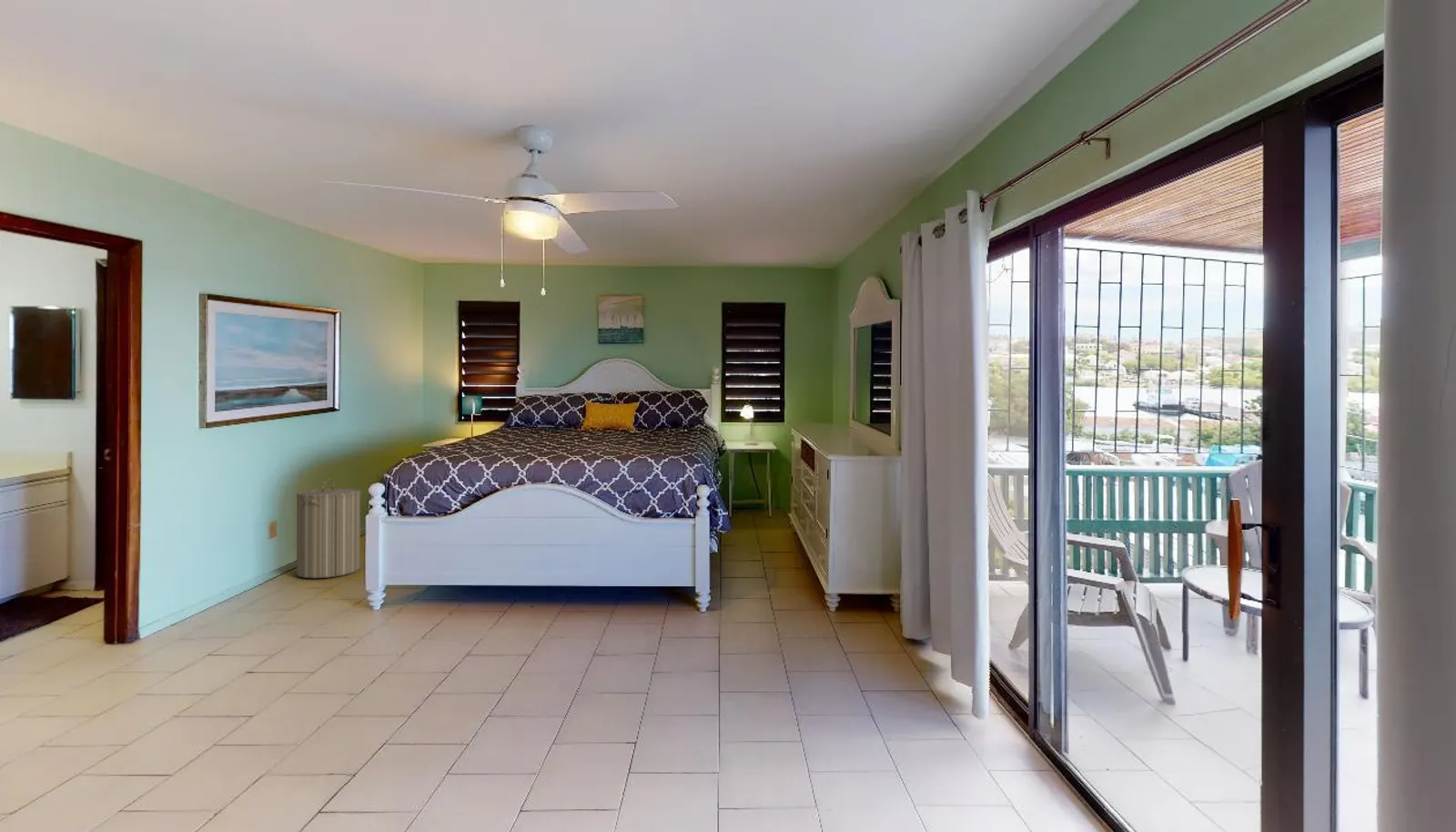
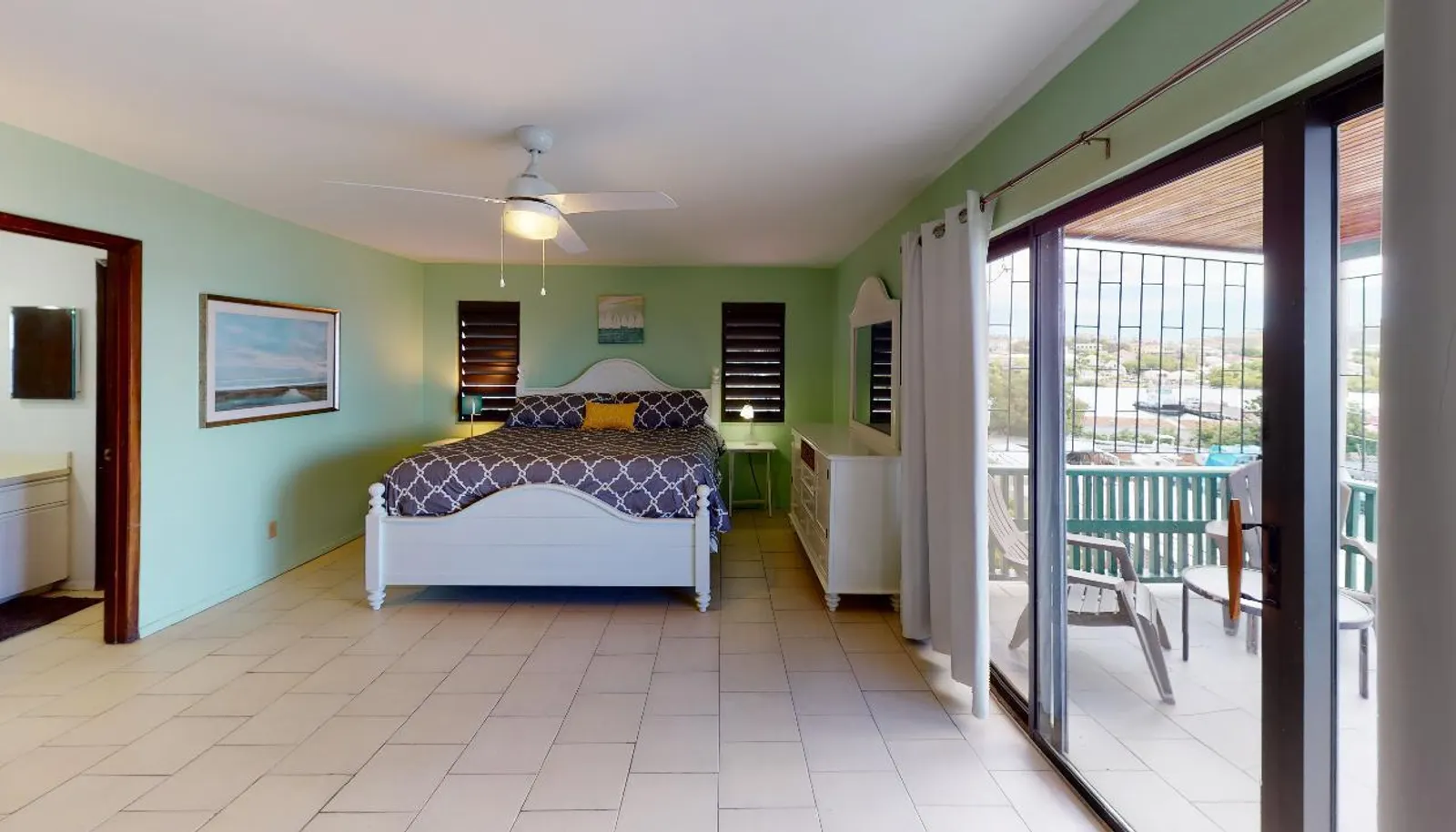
- laundry hamper (329, 524)
